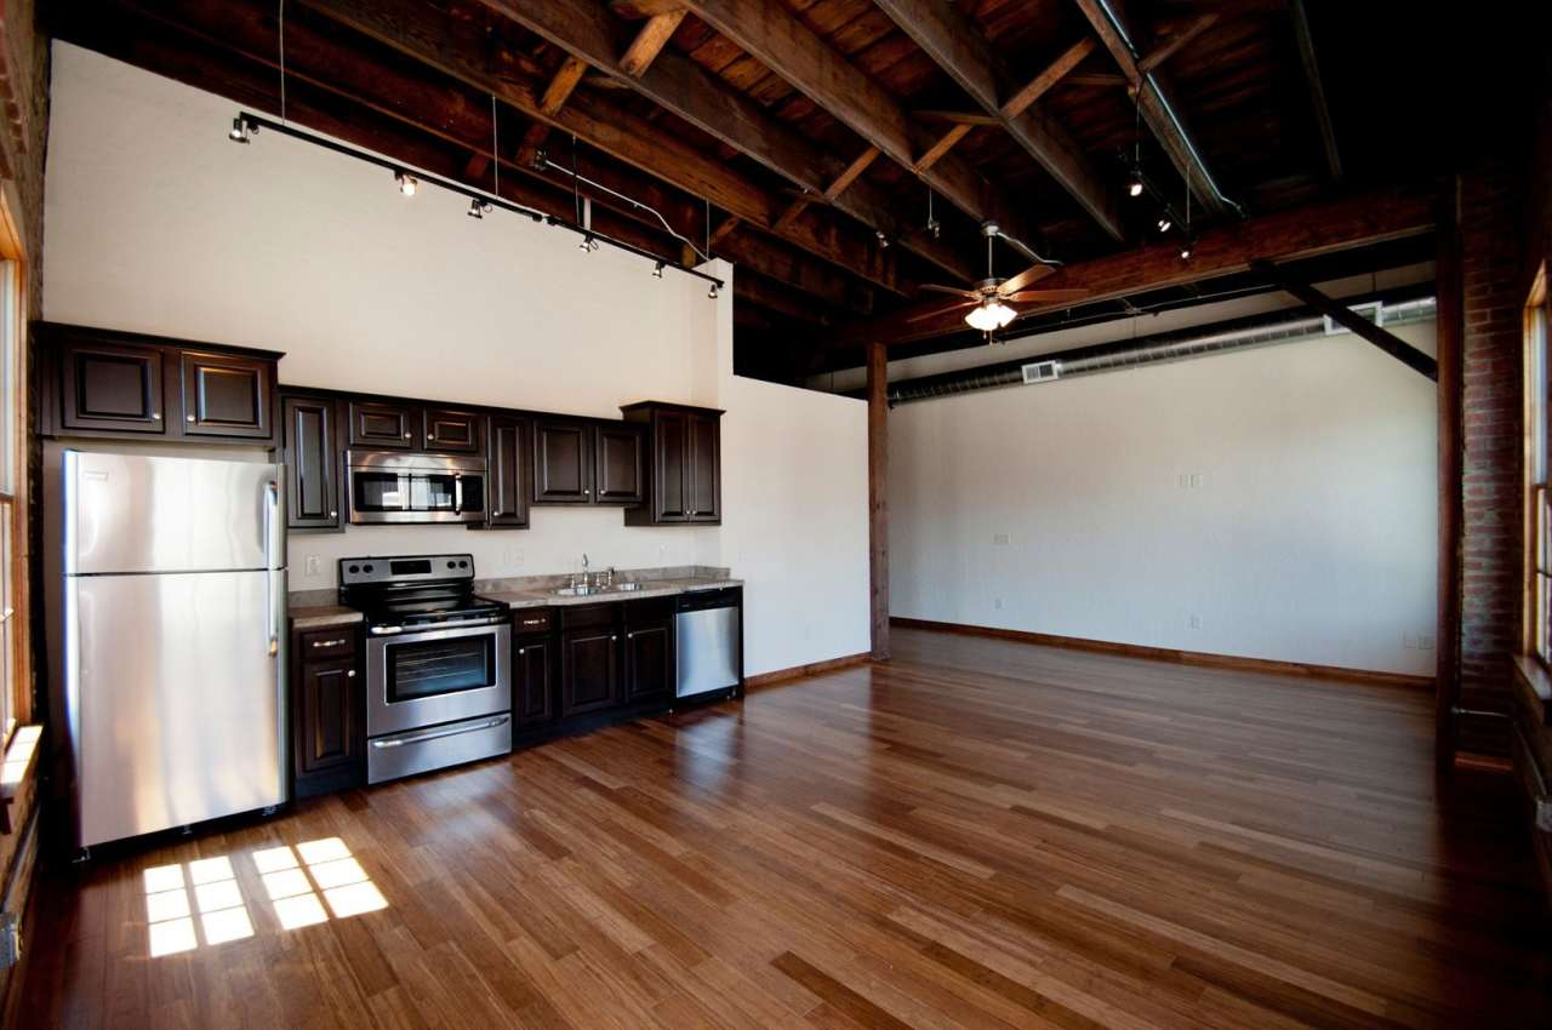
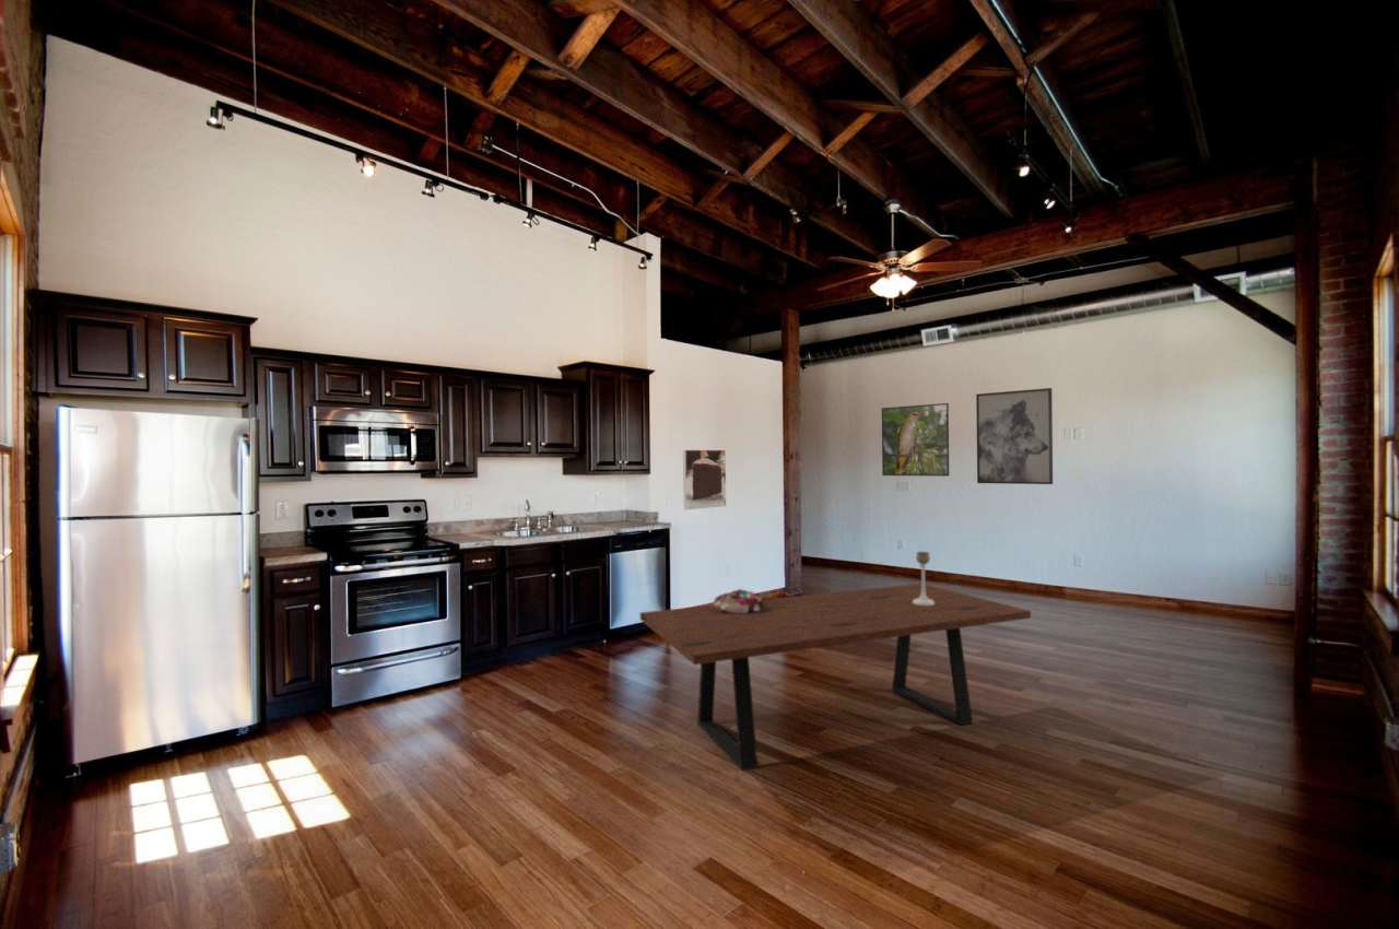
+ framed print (914, 440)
+ dining table (833, 645)
+ candle holder (922, 577)
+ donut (738, 599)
+ wall art (1013, 437)
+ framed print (705, 479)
